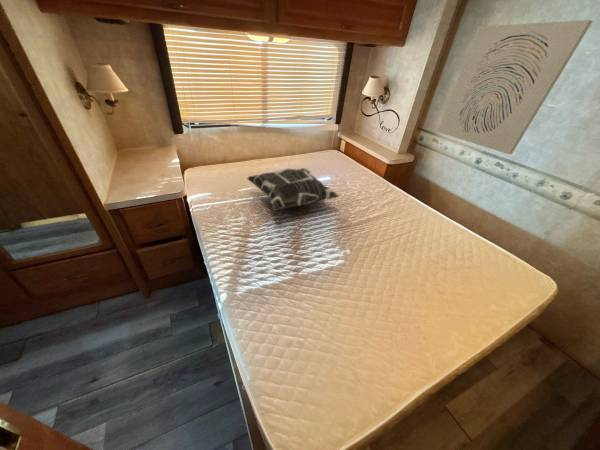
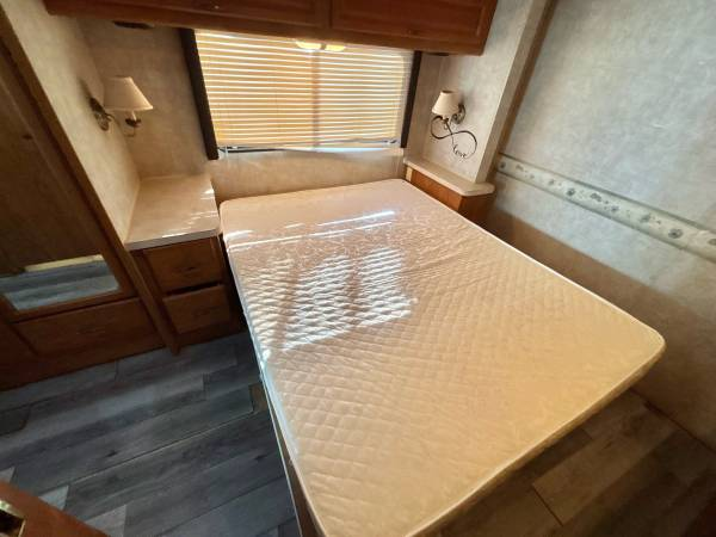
- decorative pillow (292, 185)
- wall art (495, 90)
